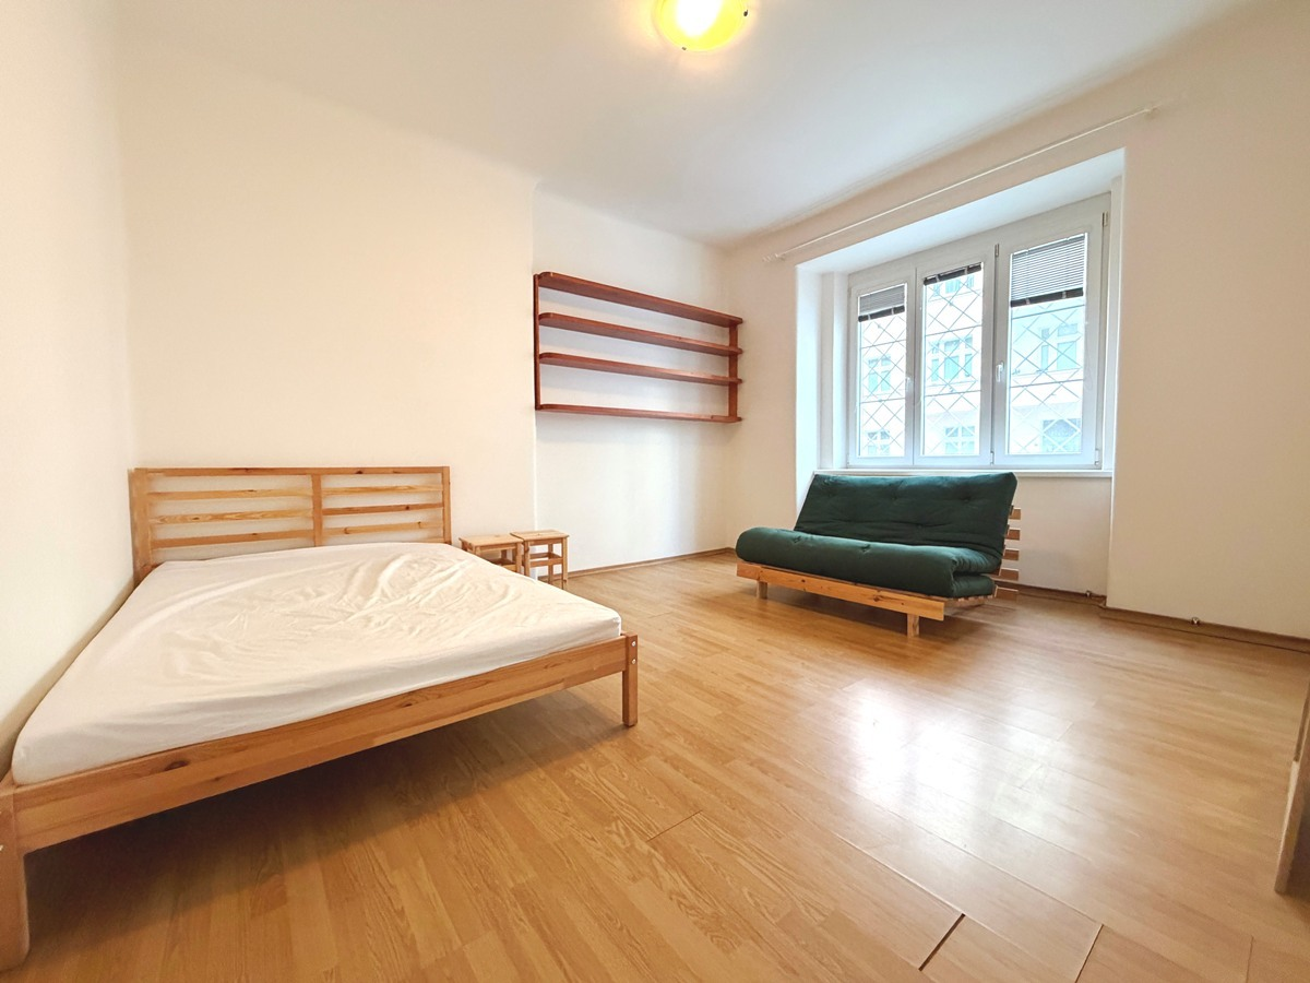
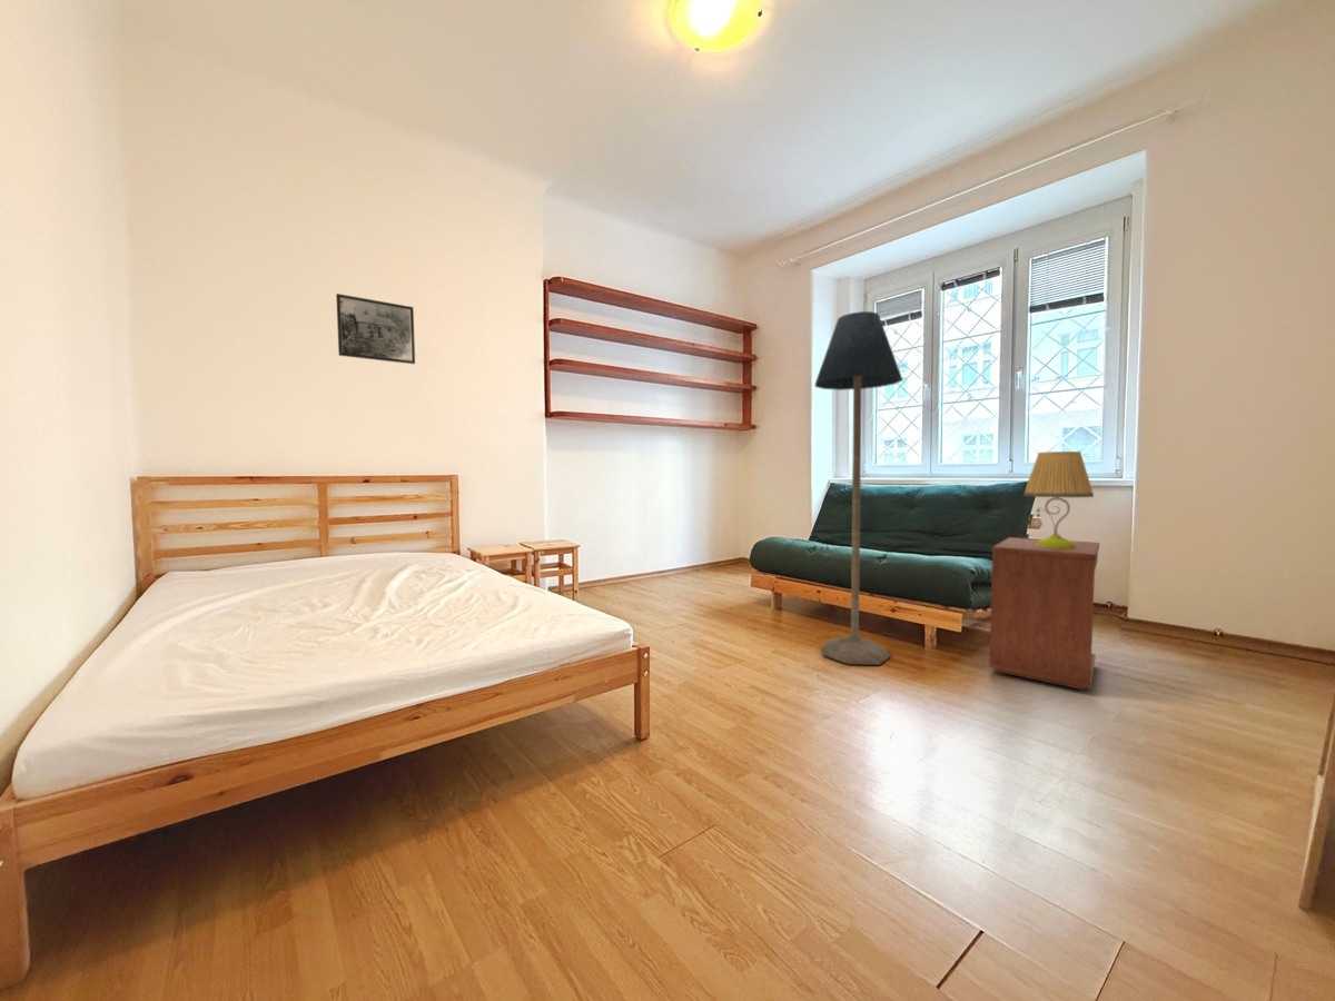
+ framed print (377, 330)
+ side table (1045, 607)
+ table lamp (1057, 498)
+ floor lamp (857, 487)
